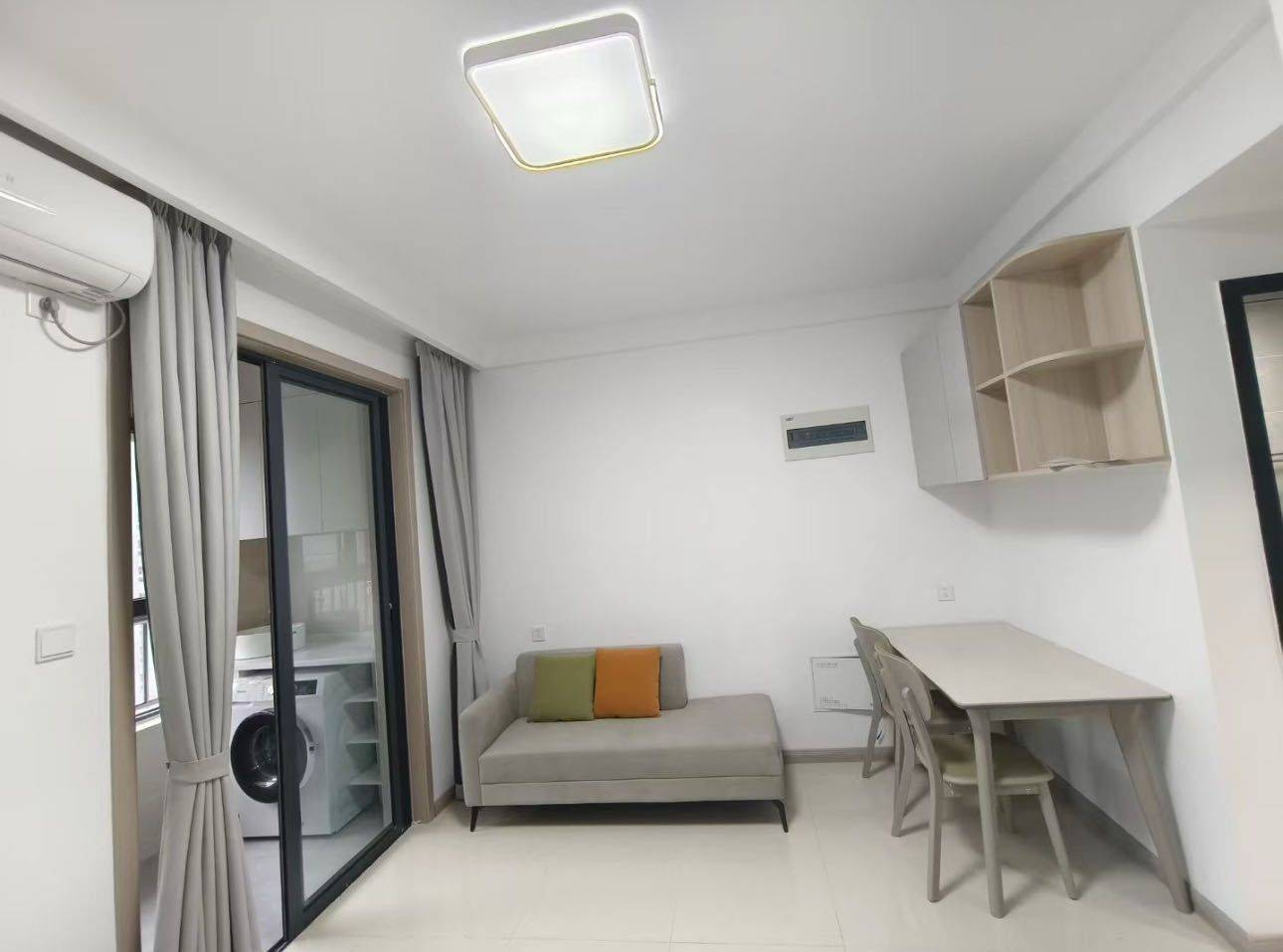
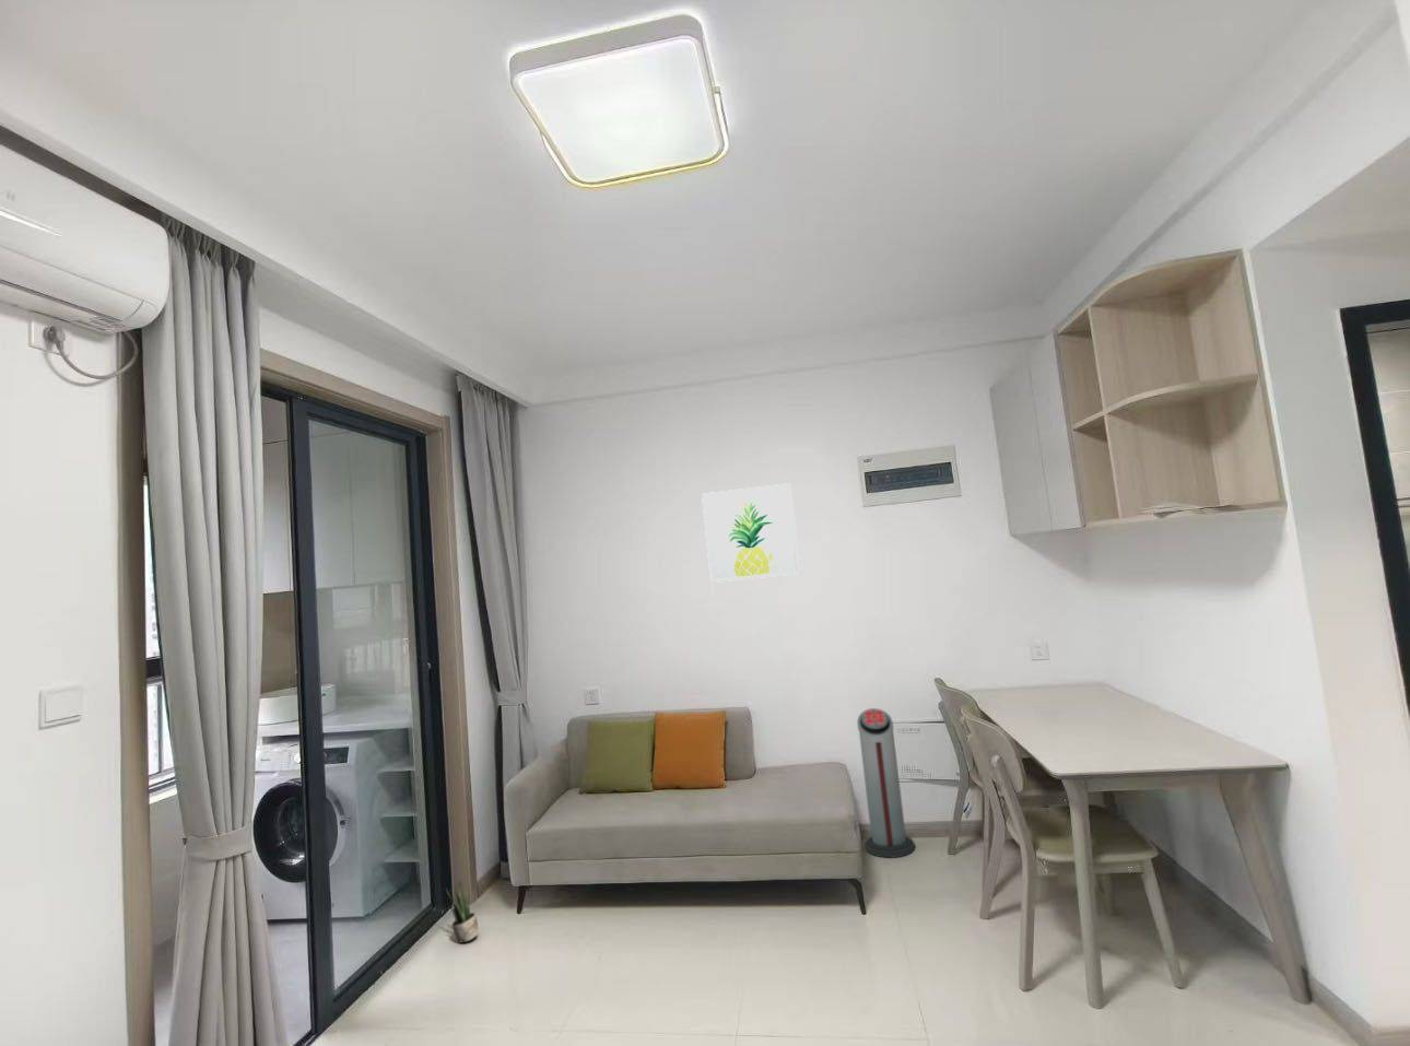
+ air purifier (881, 777)
+ potted plant (460, 910)
+ wall art (750, 532)
